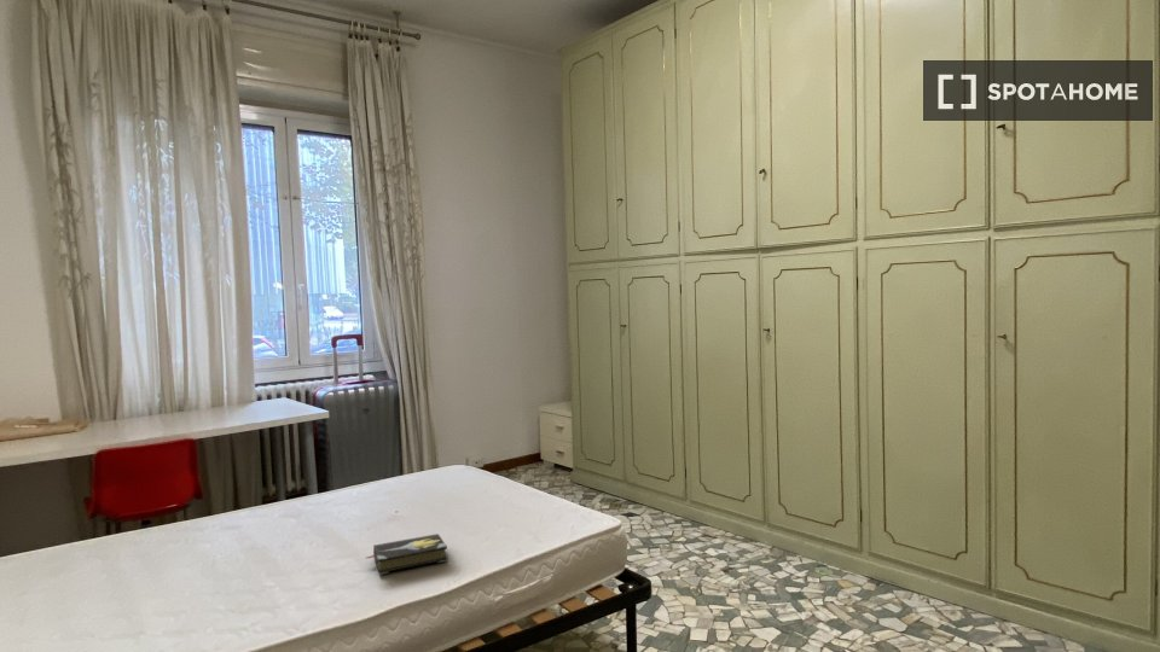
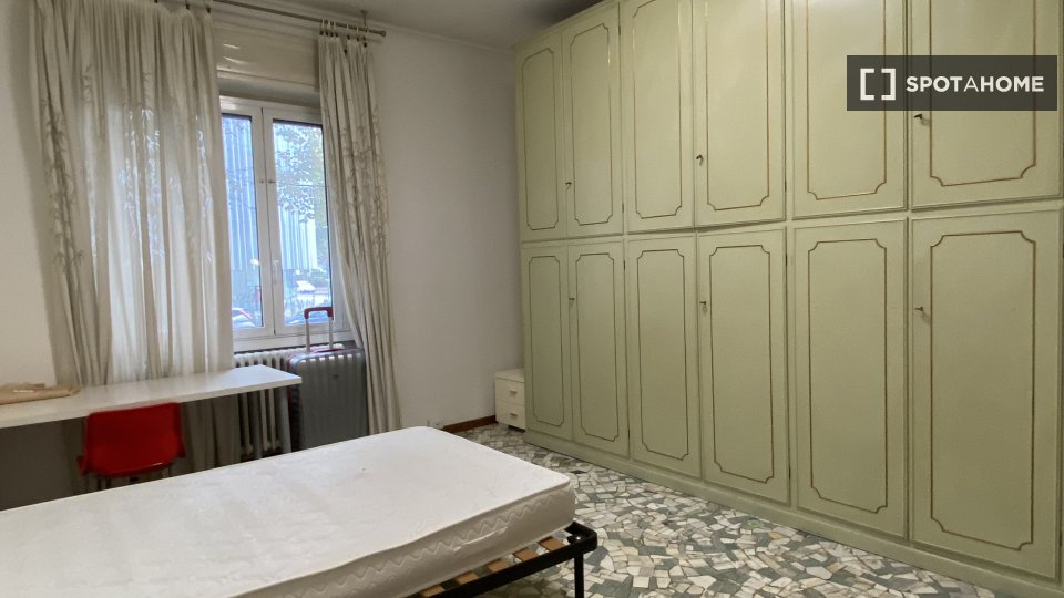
- hardback book (410, 551)
